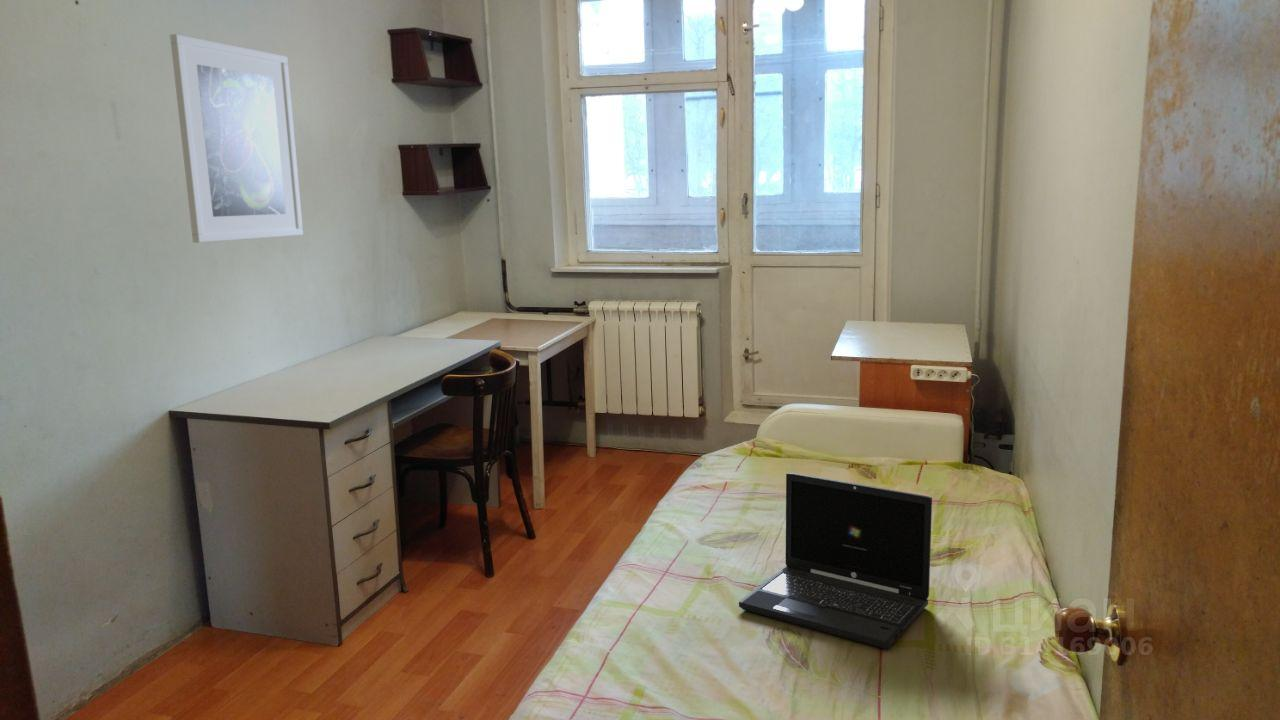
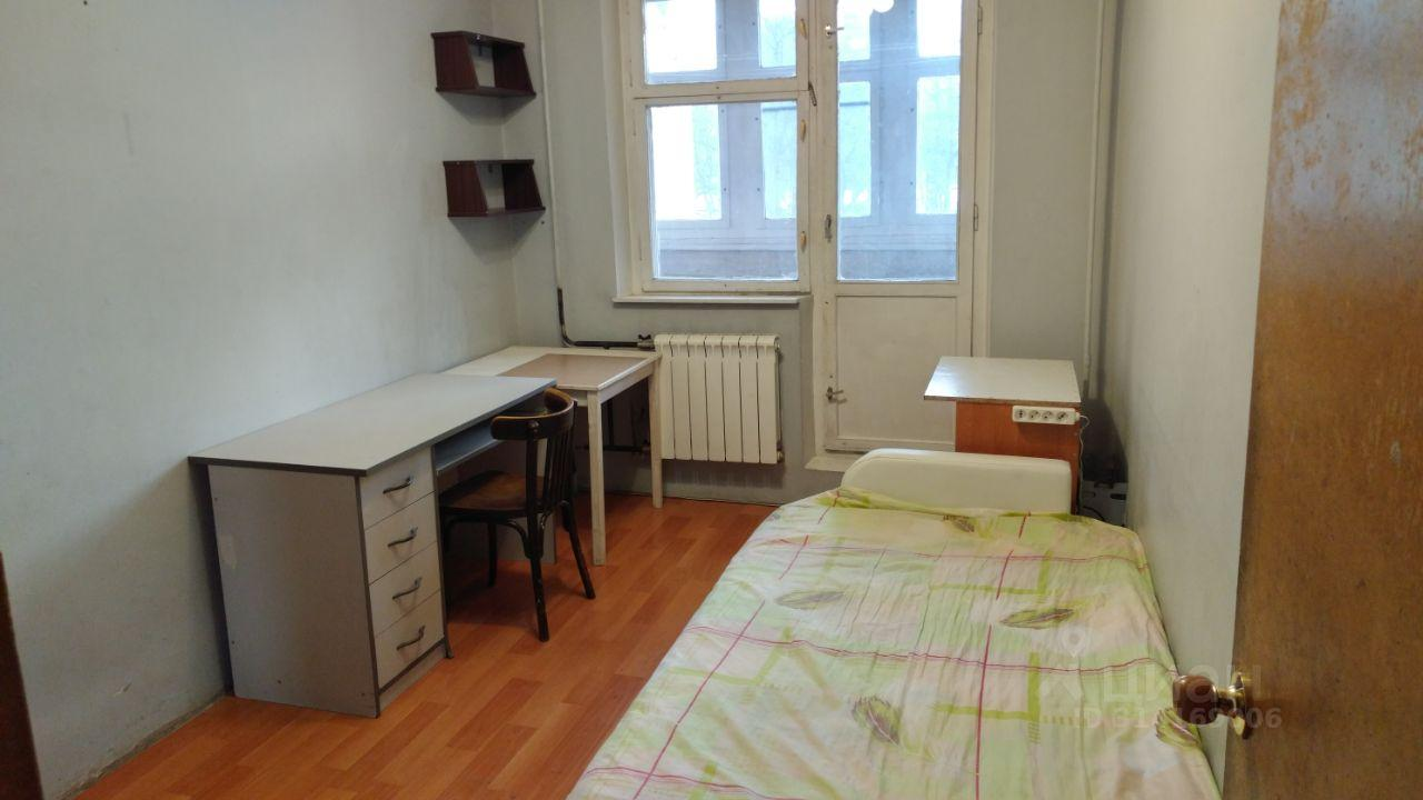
- laptop (834, 554)
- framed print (242, 144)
